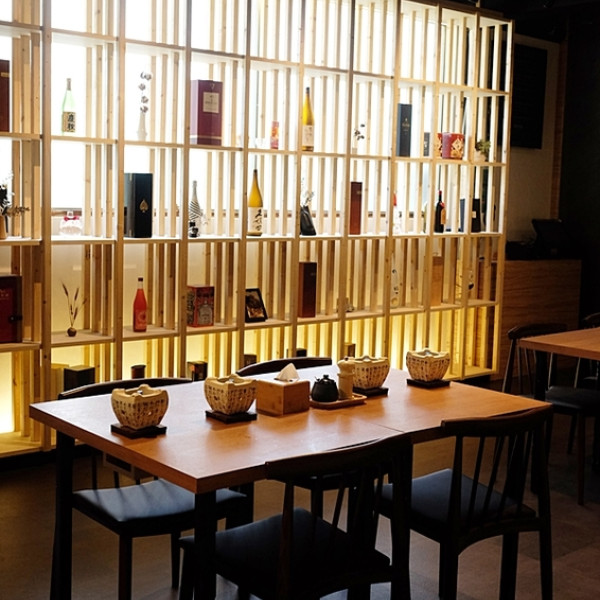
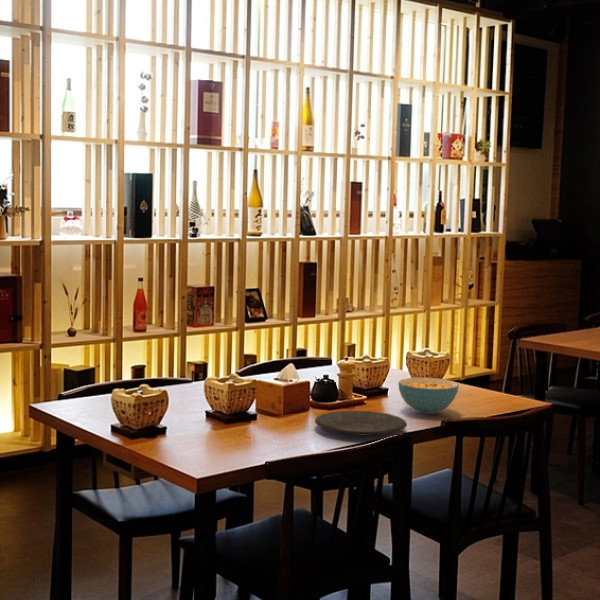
+ cereal bowl (428, 397)
+ plate (360, 425)
